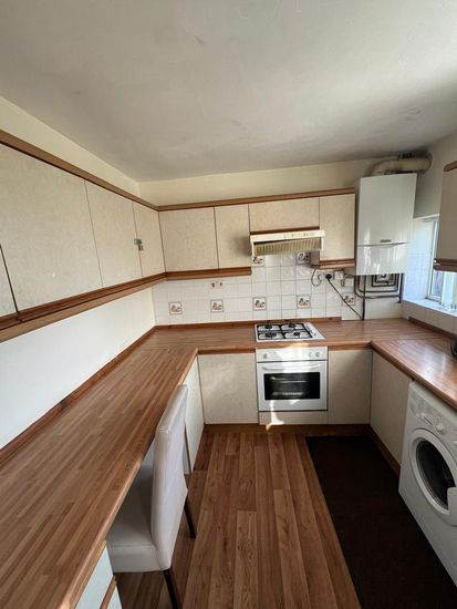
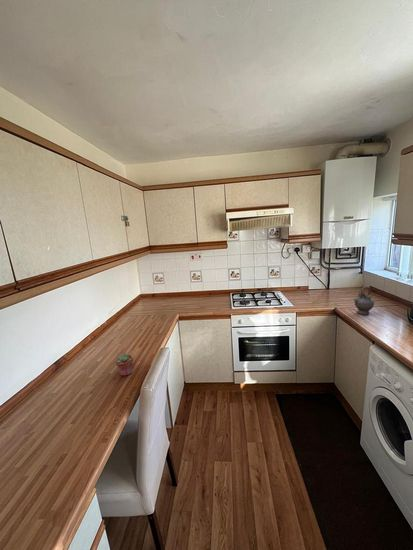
+ potted succulent (124, 363)
+ teapot (362, 299)
